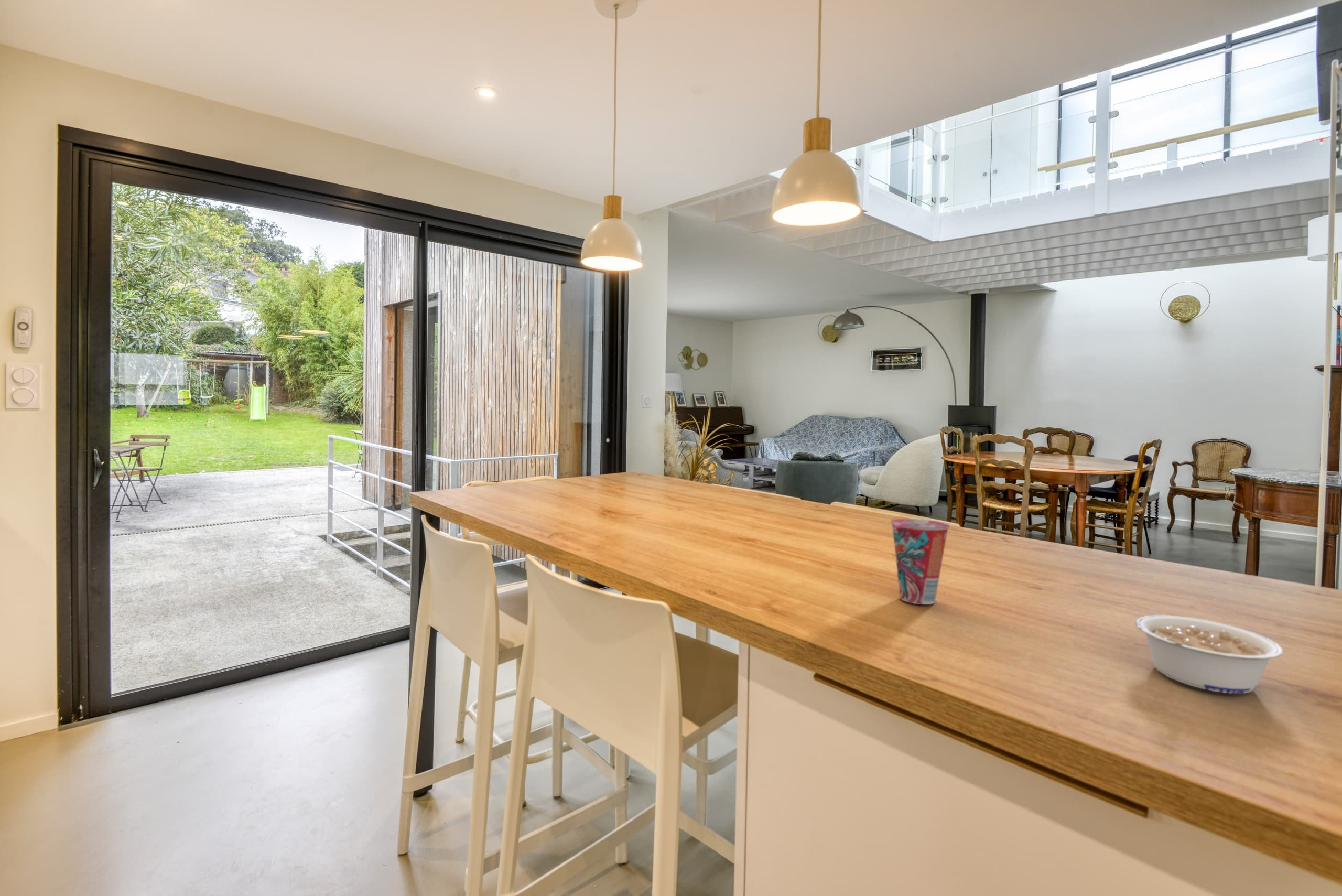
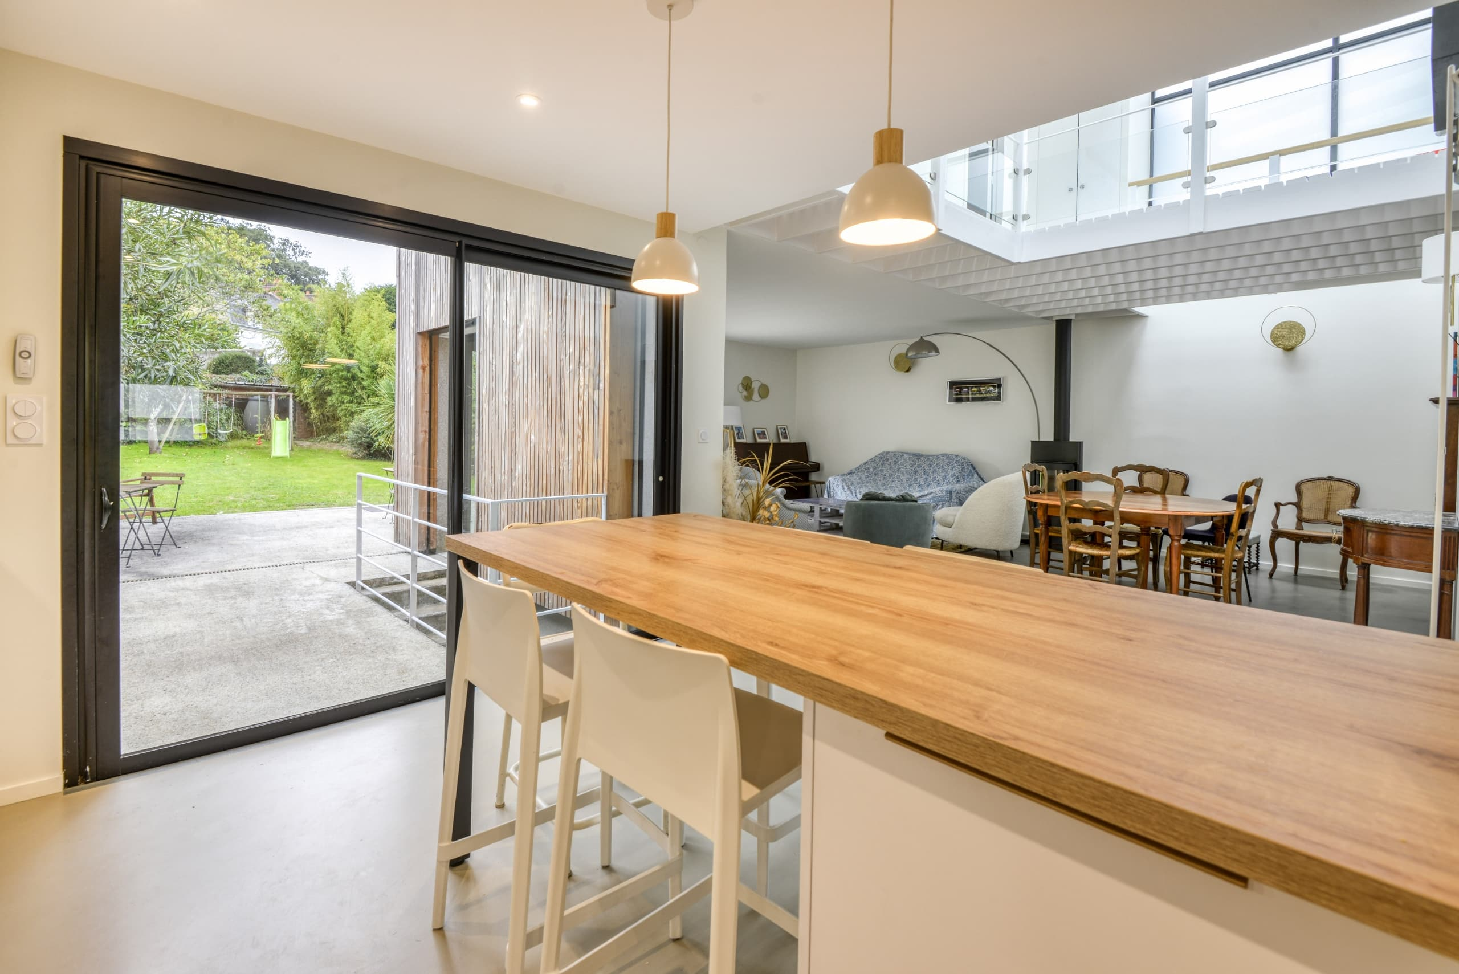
- cup (918, 562)
- legume (1205, 652)
